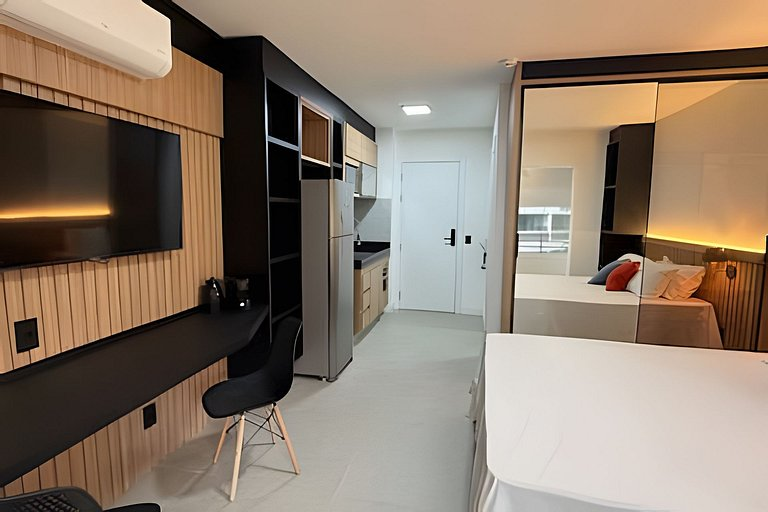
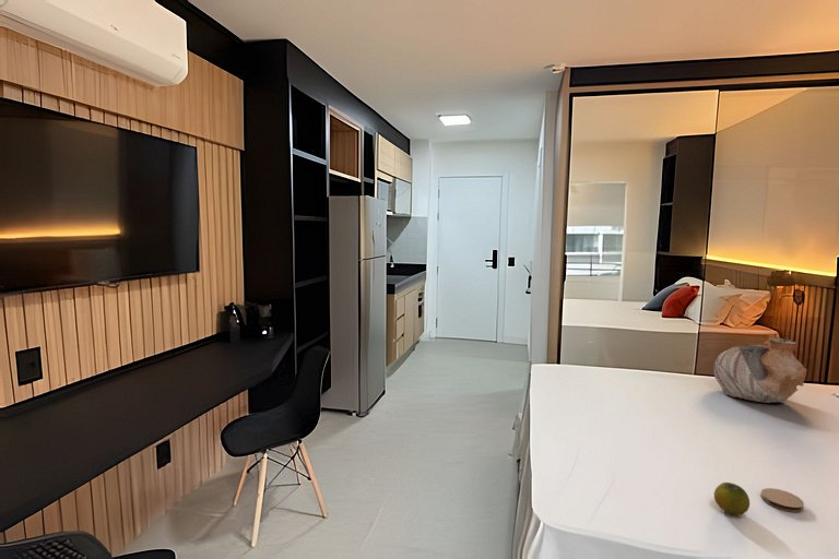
+ coaster (781, 499)
+ vase (758, 367)
+ fruit (731, 498)
